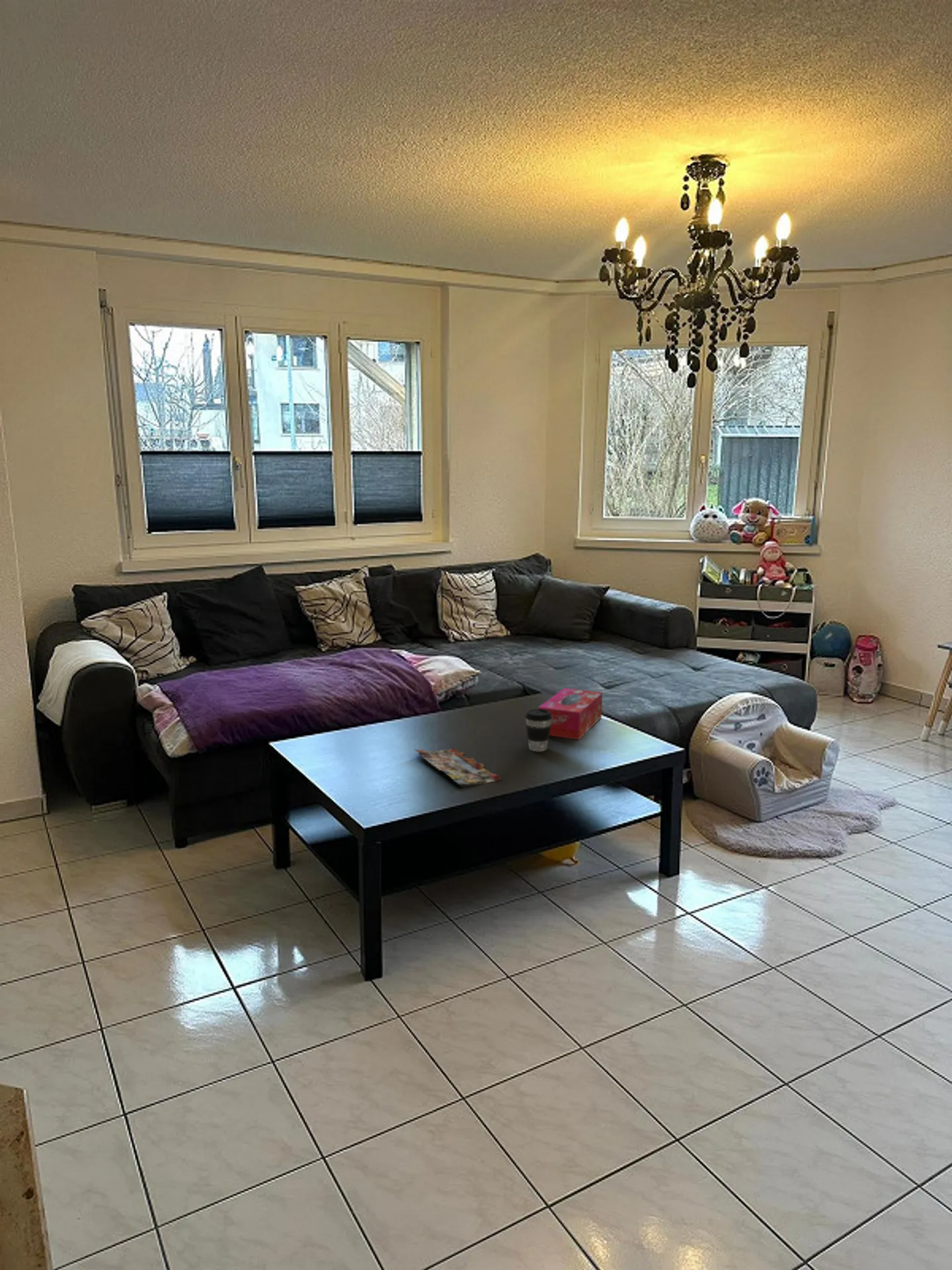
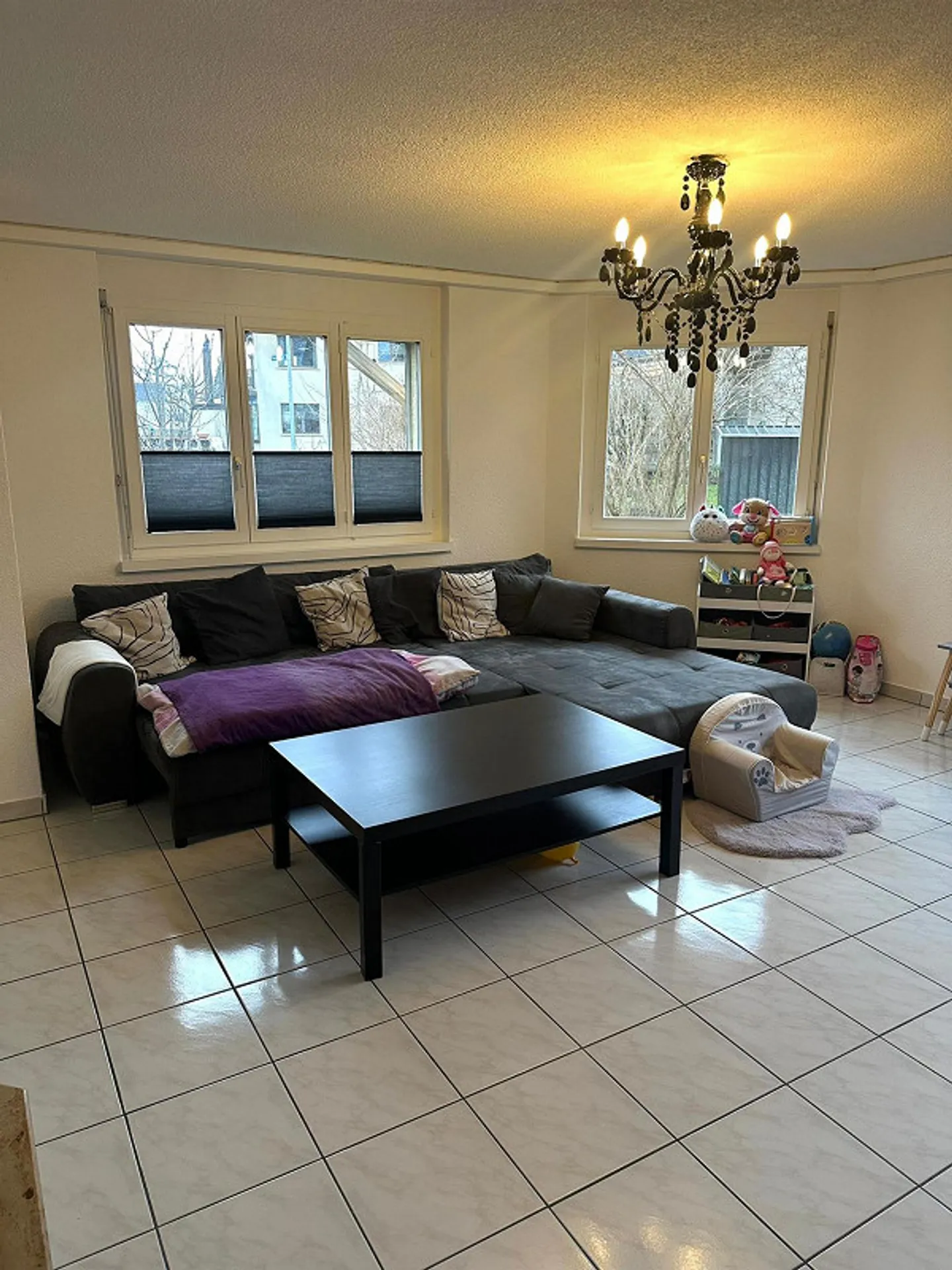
- tissue box (571, 712)
- magazine (457, 763)
- coffee cup (538, 730)
